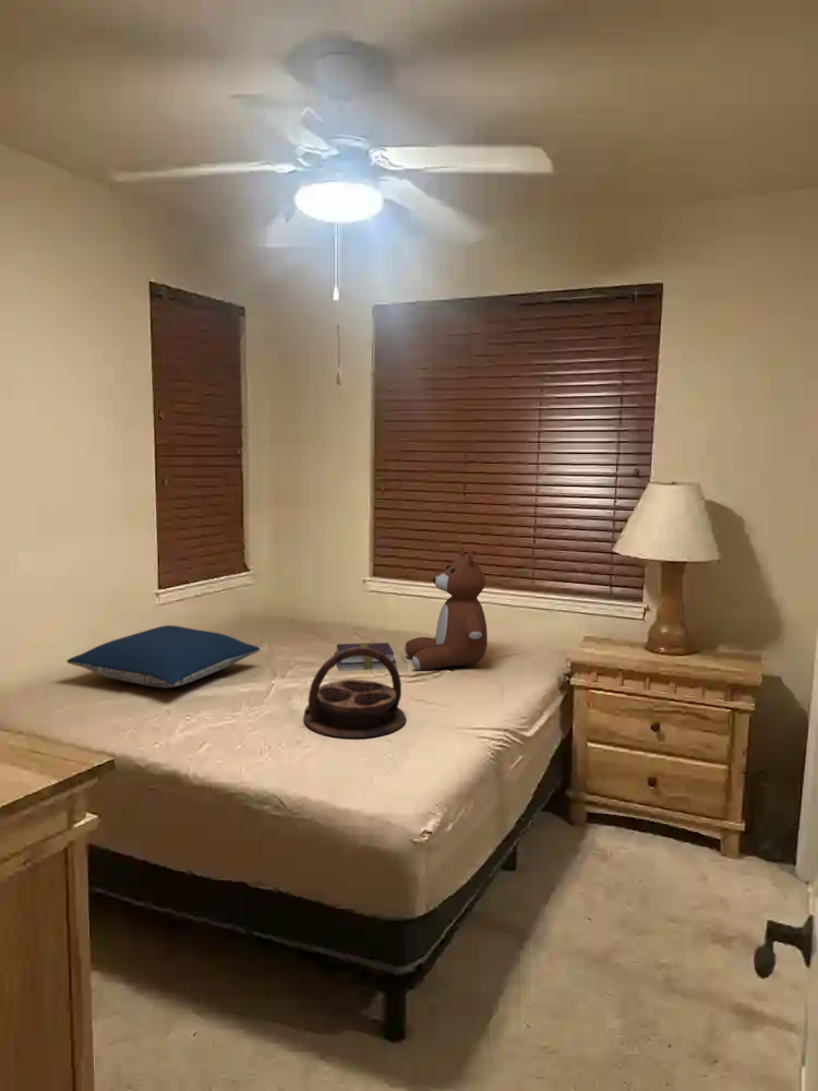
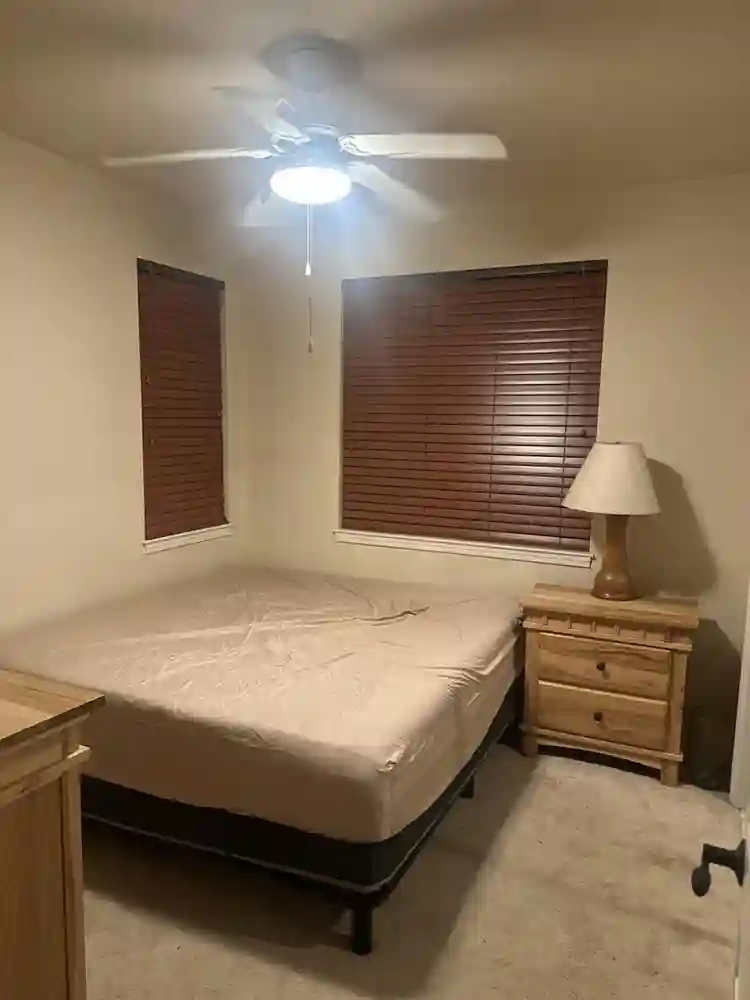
- teddy bear (446, 606)
- serving tray (354, 683)
- pillow (168, 655)
- book (364, 657)
